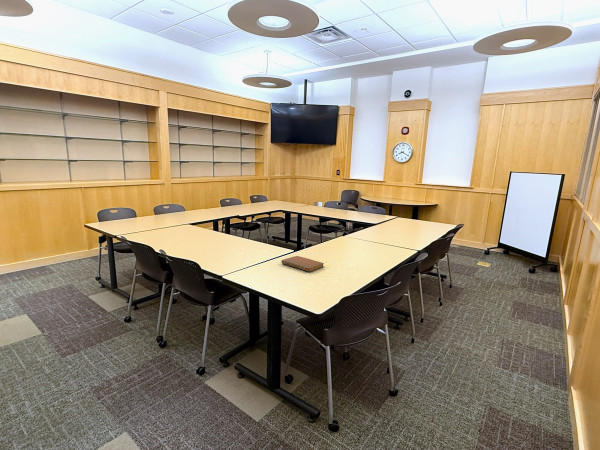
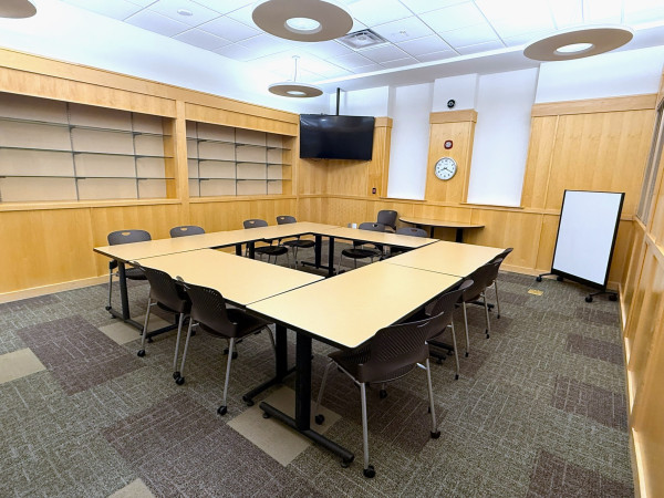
- notebook (302, 263)
